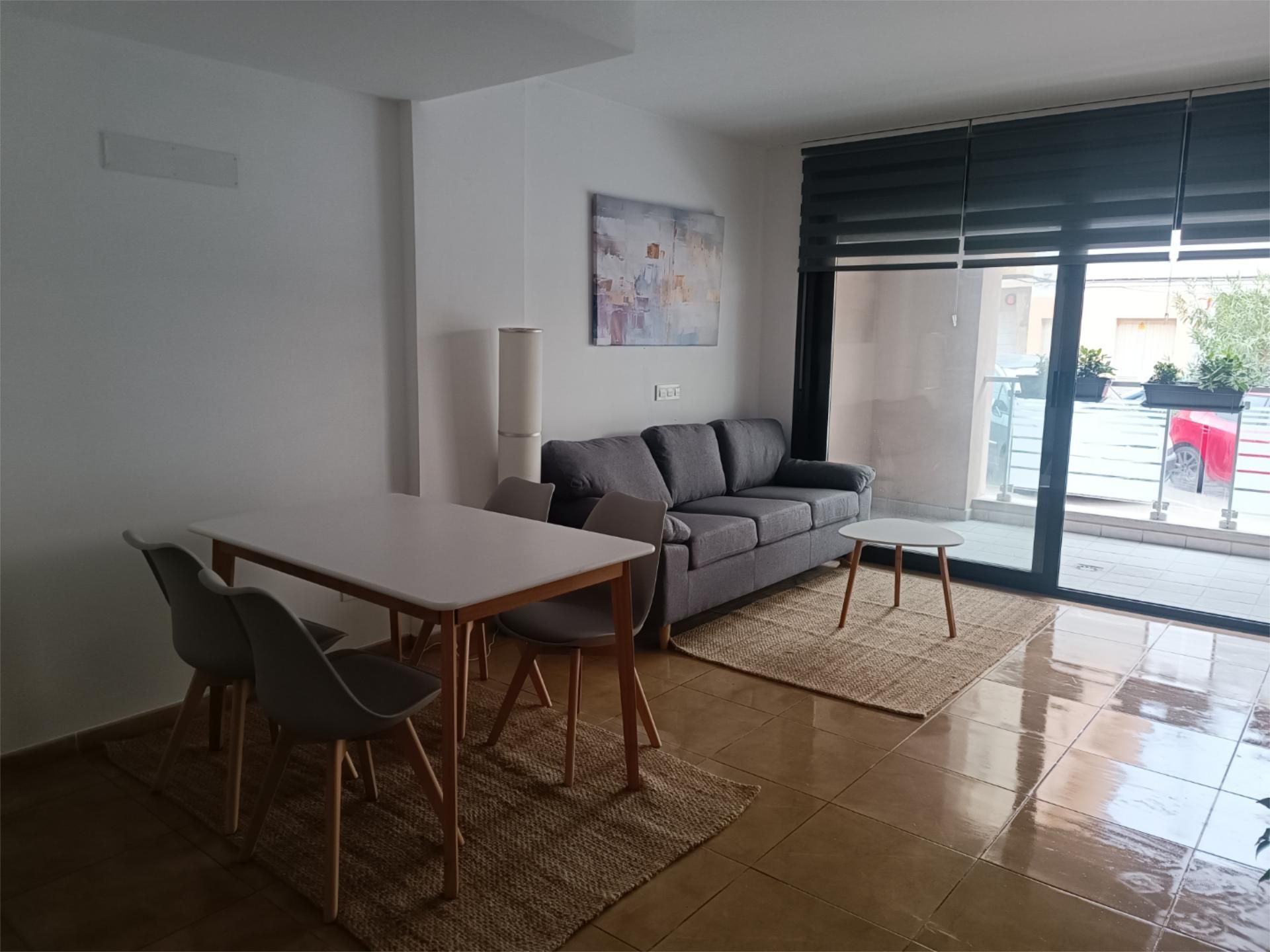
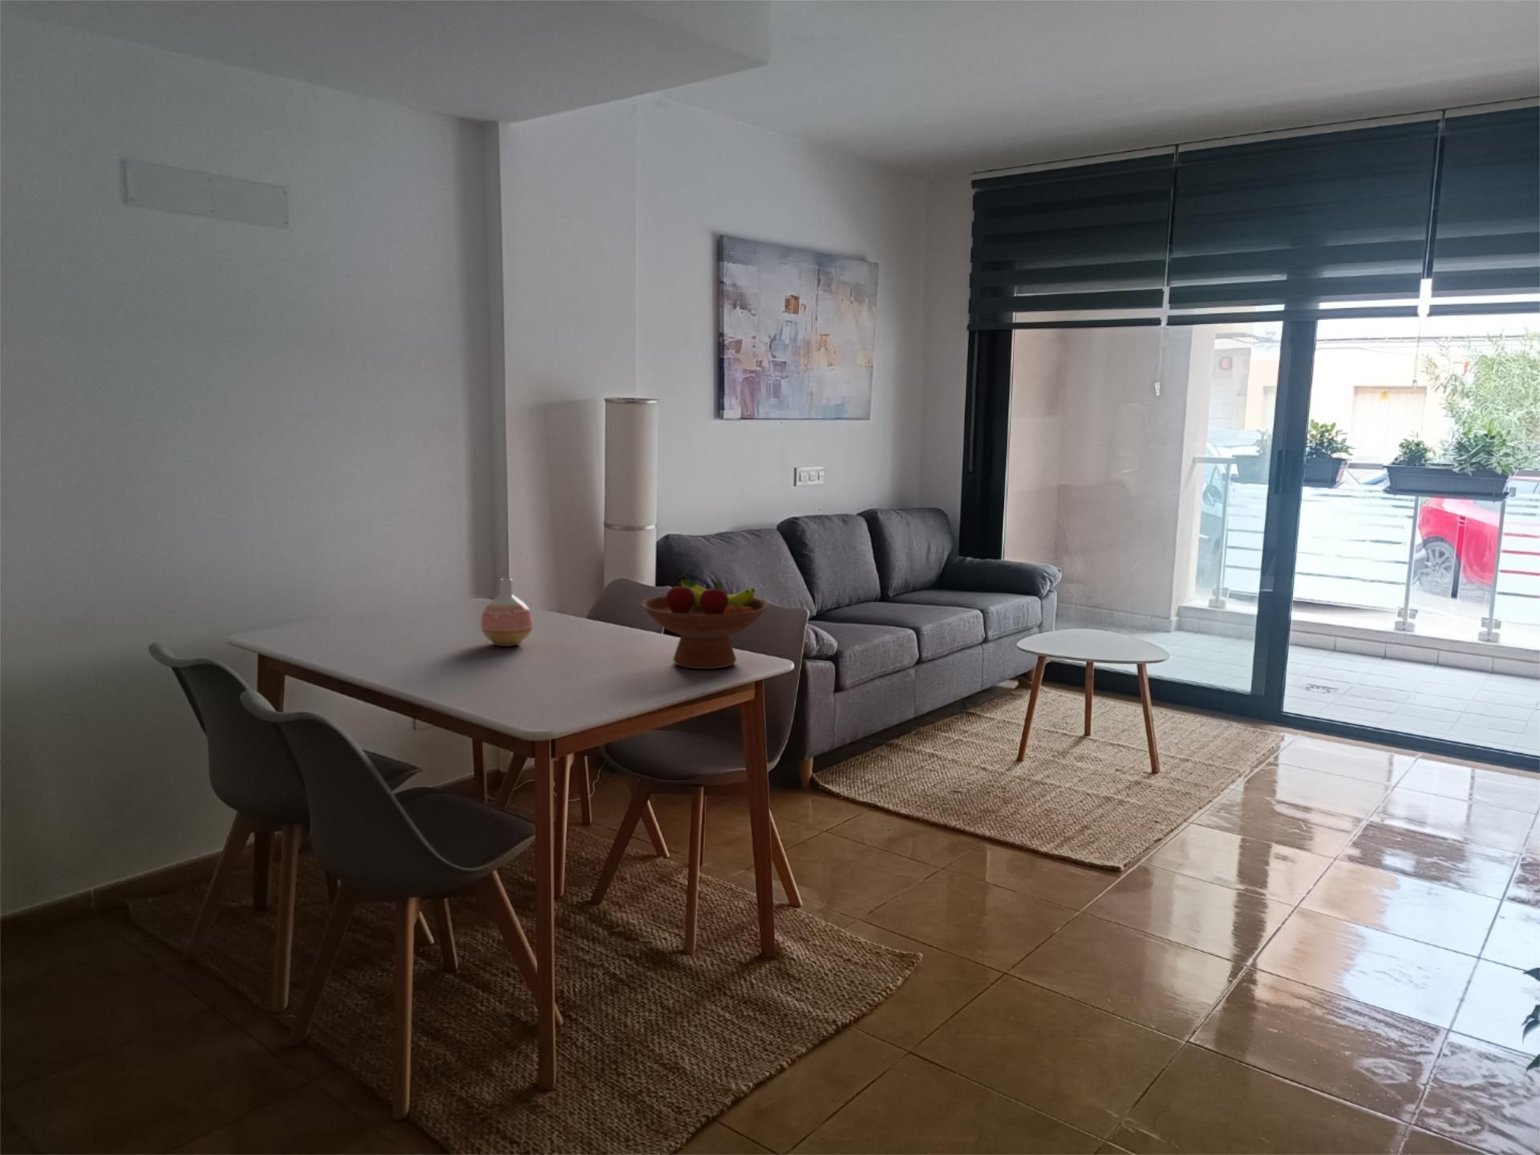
+ vase (506, 611)
+ fruit bowl (705, 621)
